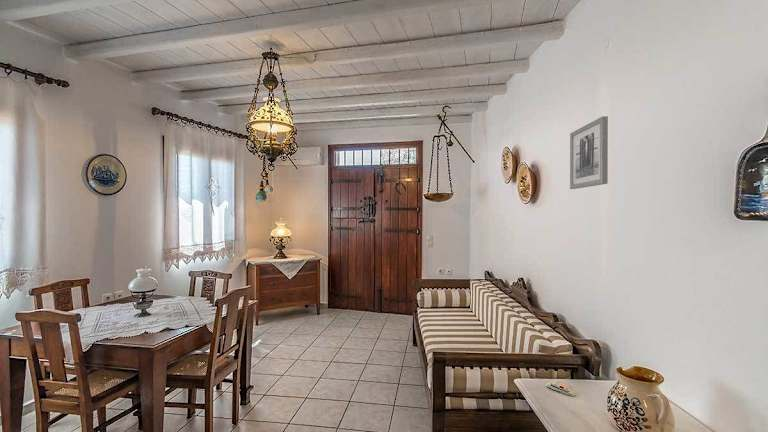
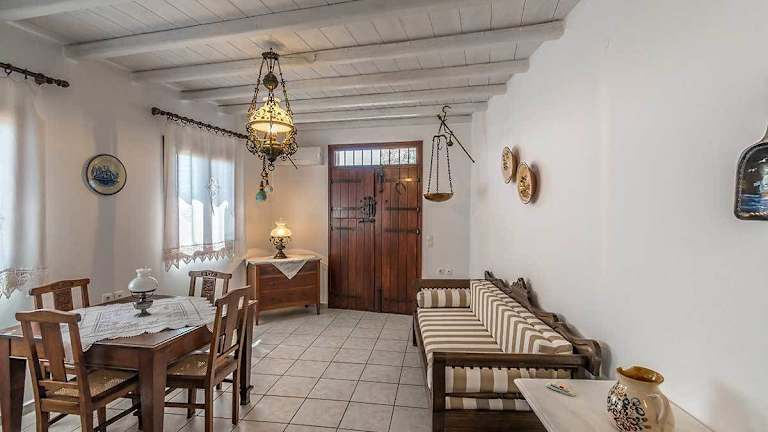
- wall art (586, 156)
